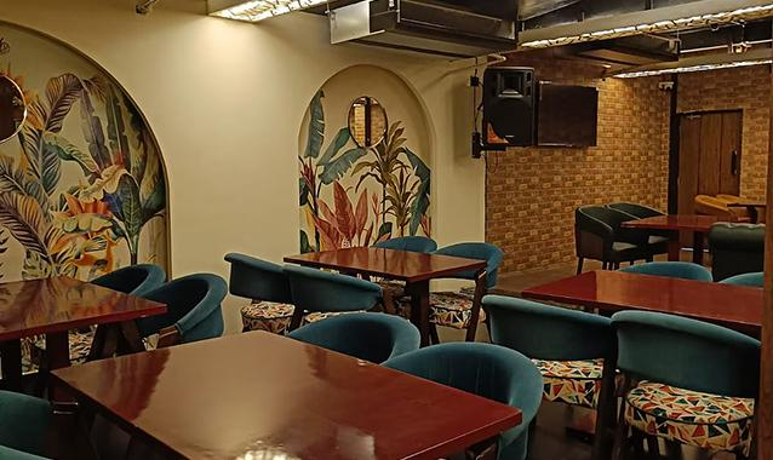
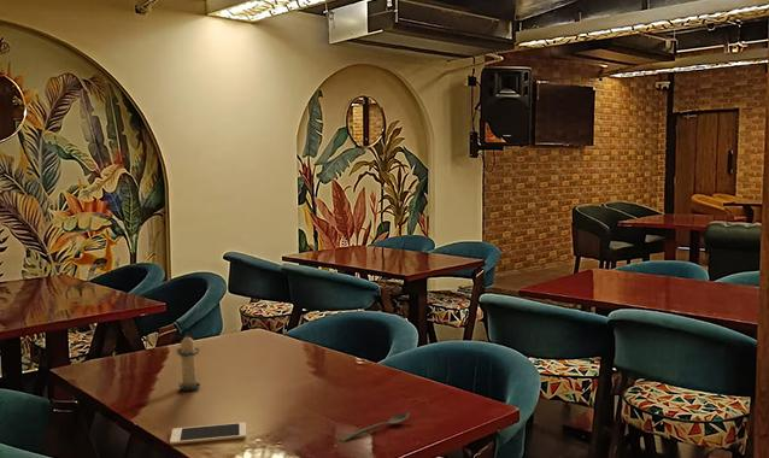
+ spoon (376, 425)
+ candle (188, 360)
+ cell phone (209, 433)
